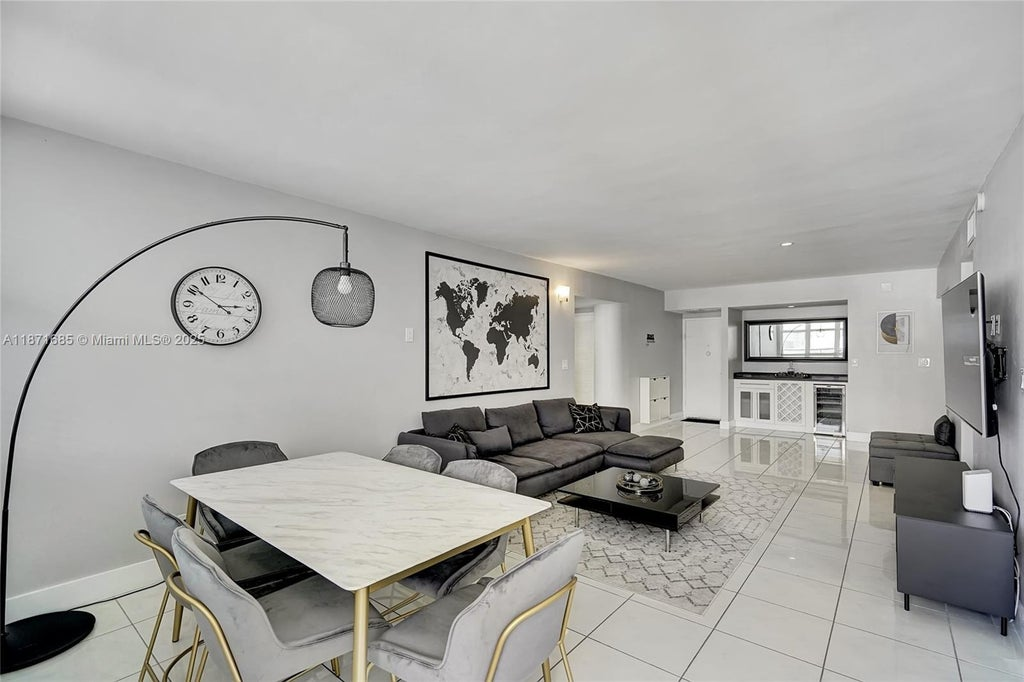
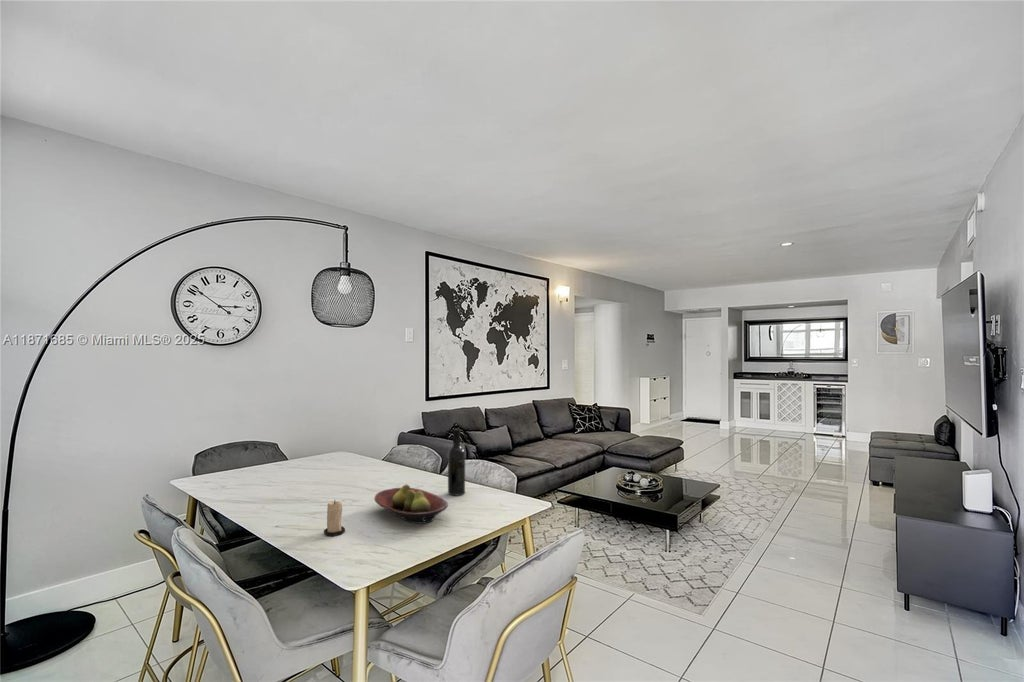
+ wine bottle (456, 461)
+ fruit bowl (410, 501)
+ candle (334, 515)
